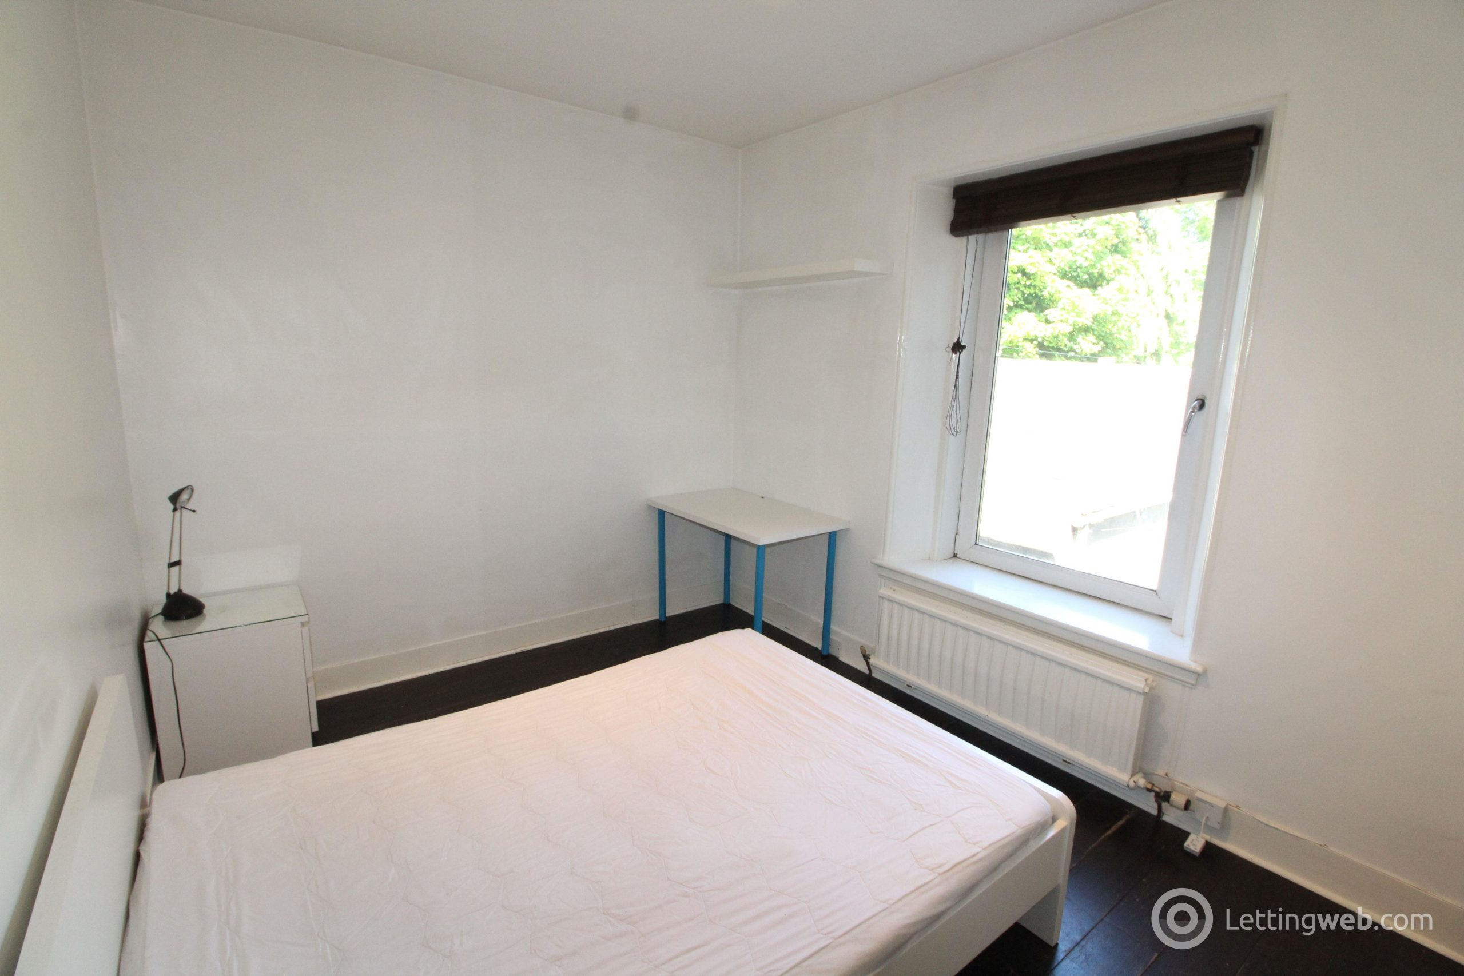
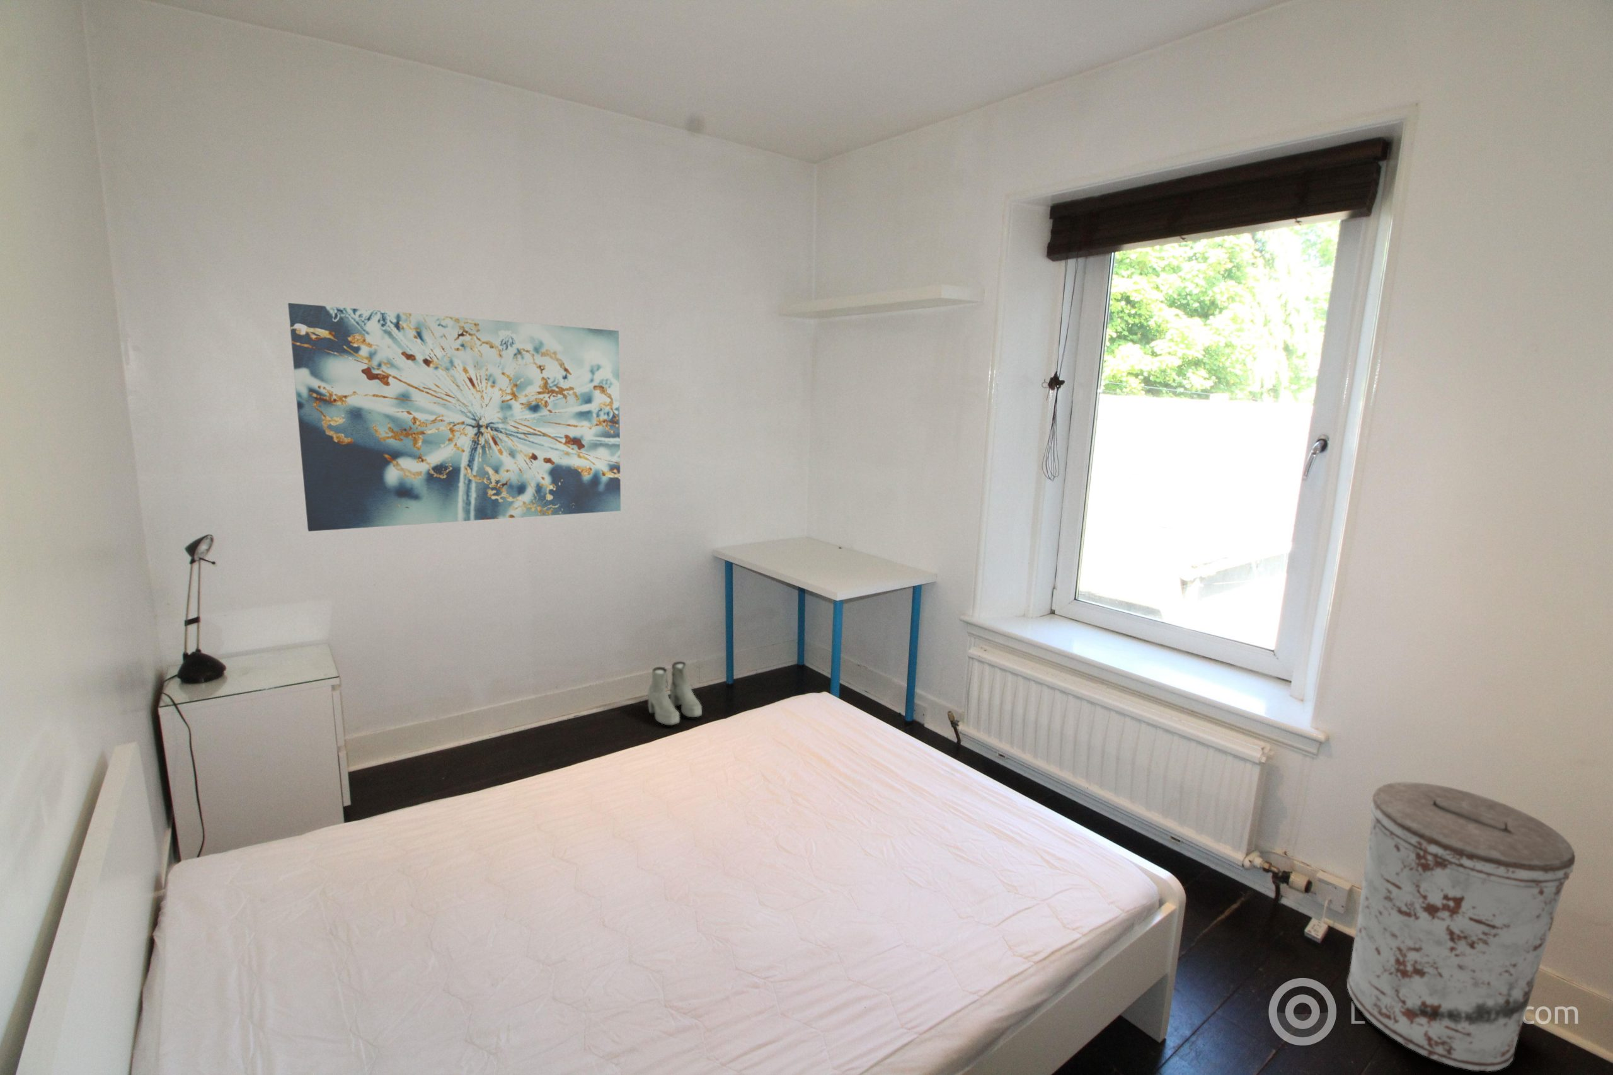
+ boots (674, 691)
+ trash can (1447, 915)
+ wall art (476, 421)
